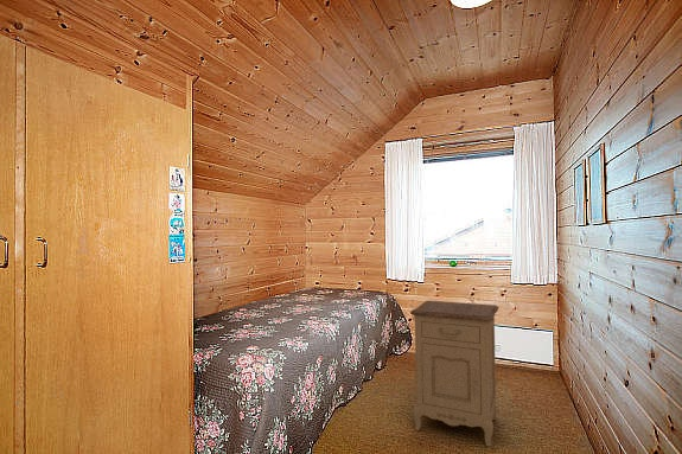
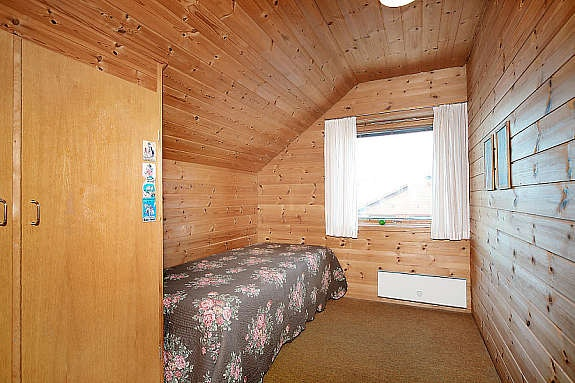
- nightstand (454, 367)
